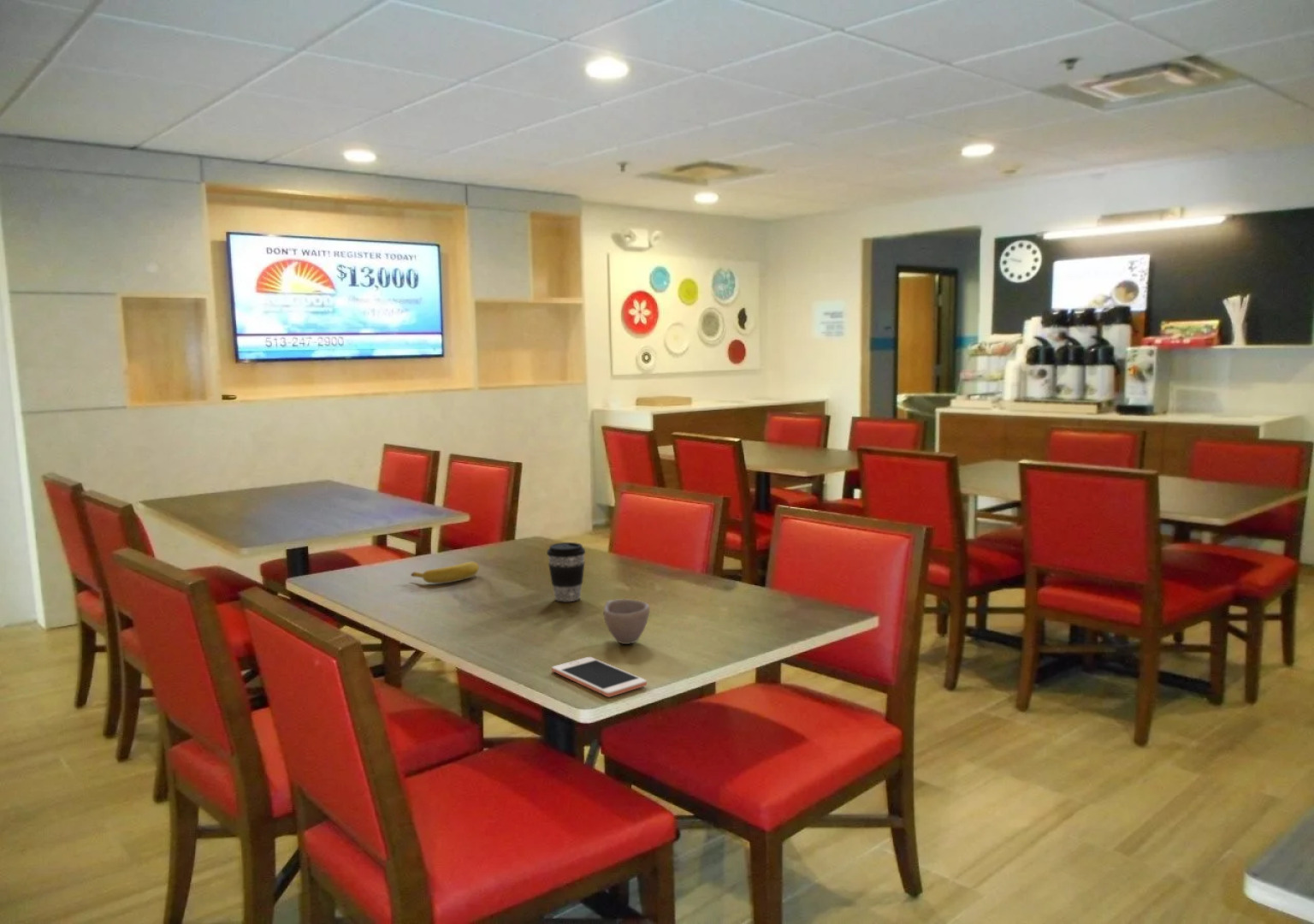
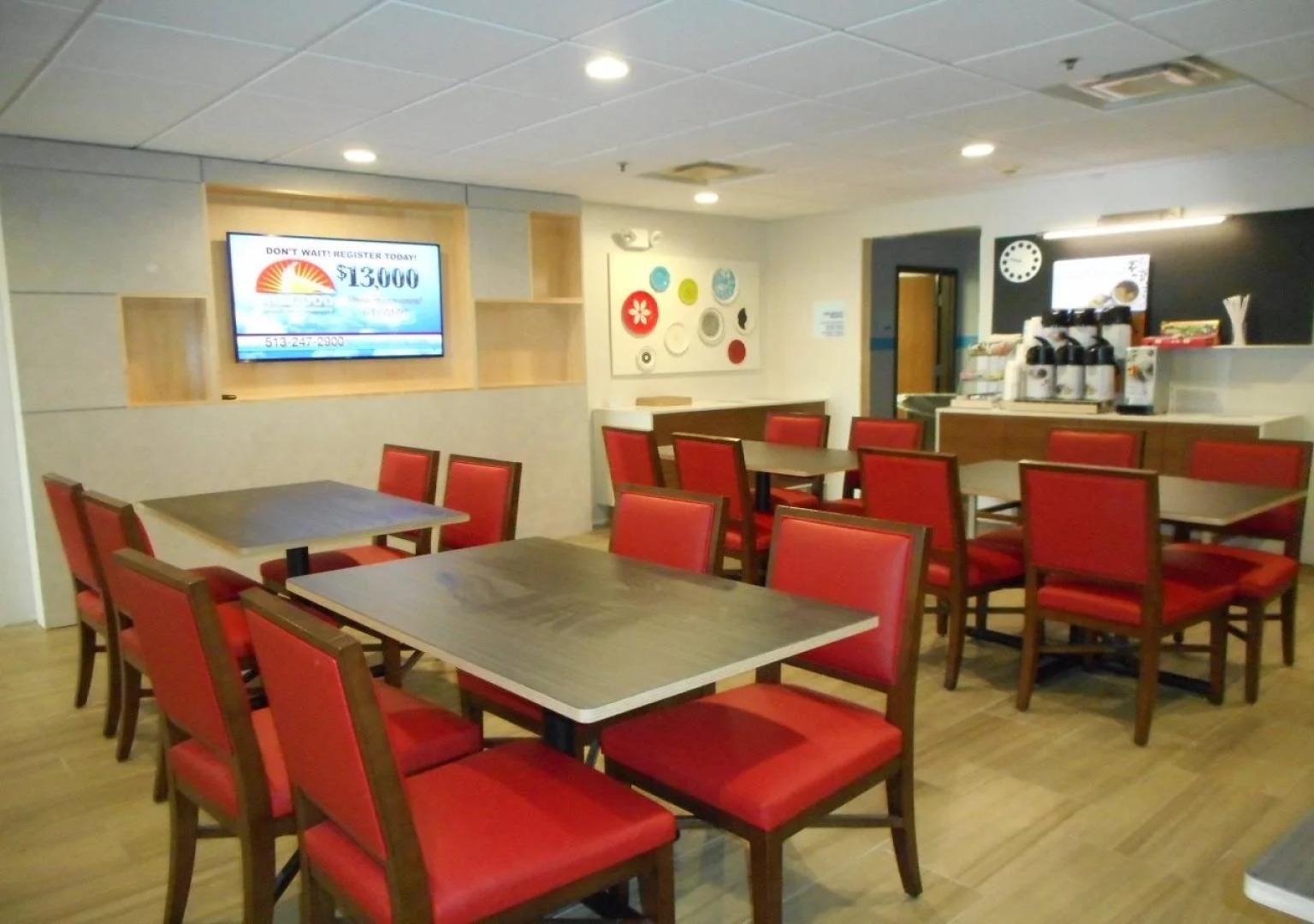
- cell phone (598, 675)
- banana (450, 571)
- coffee cup (566, 572)
- cup (621, 621)
